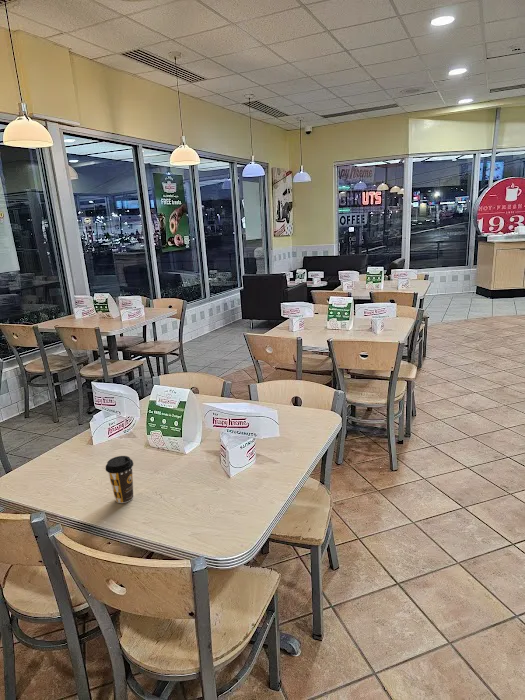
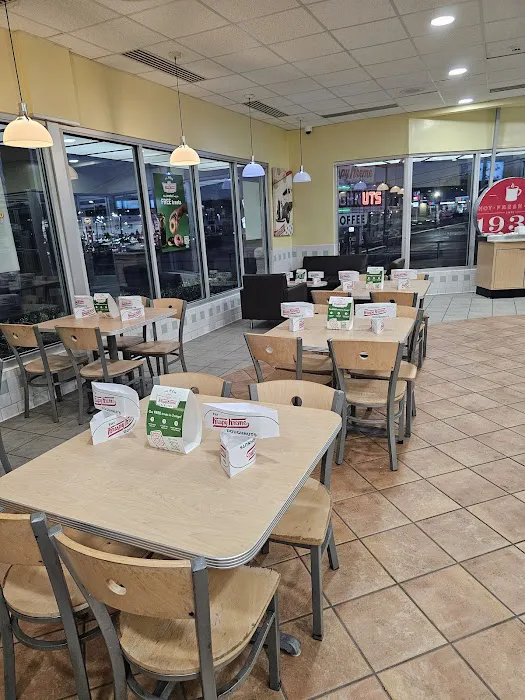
- coffee cup (121, 479)
